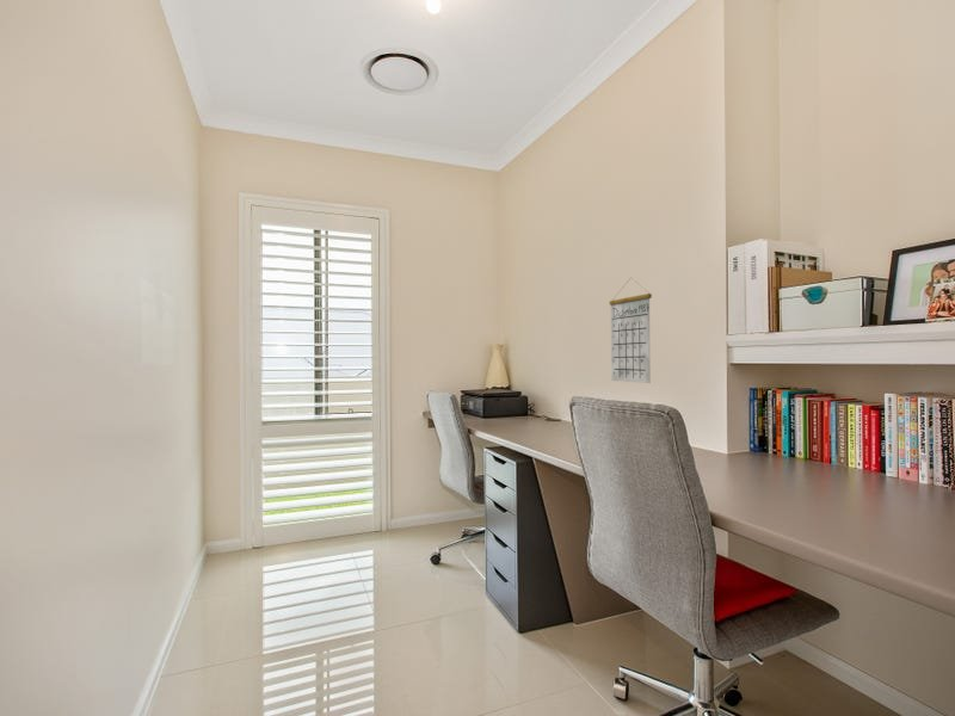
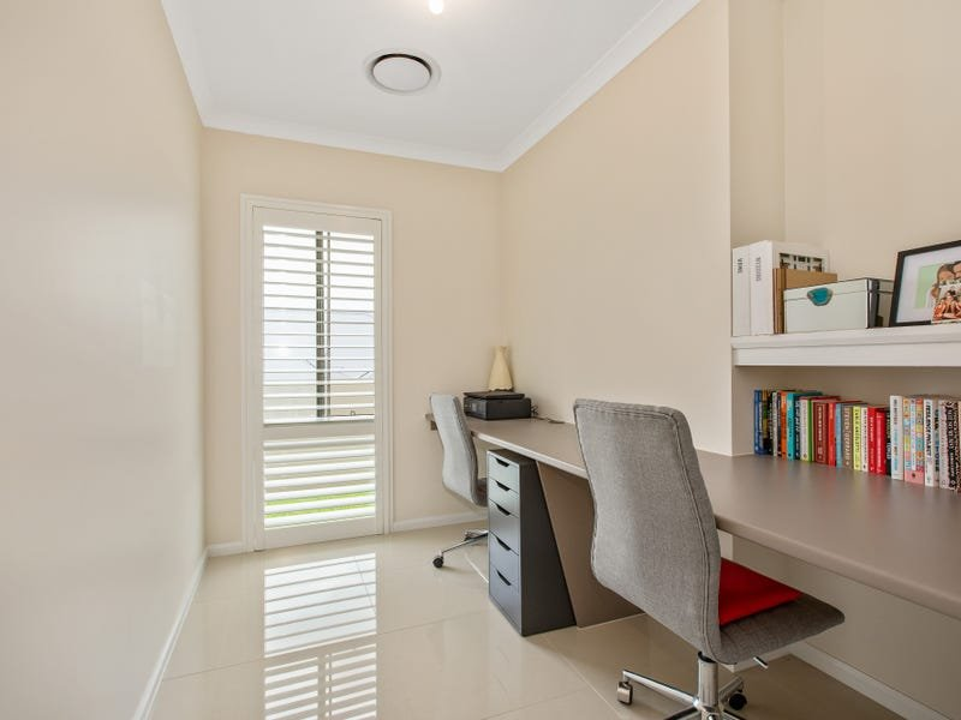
- calendar (629, 329)
